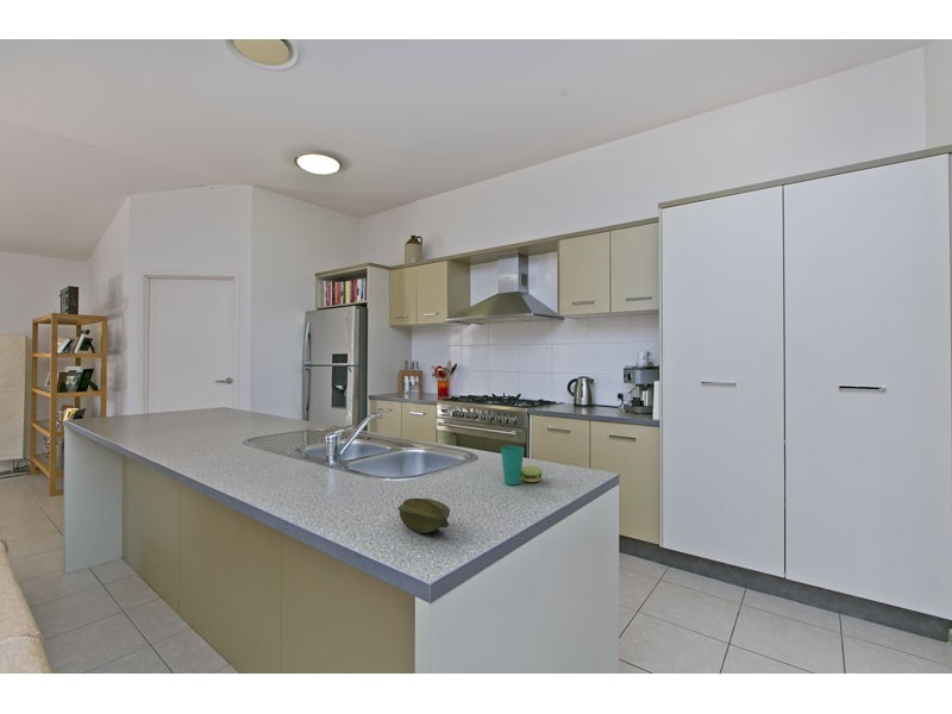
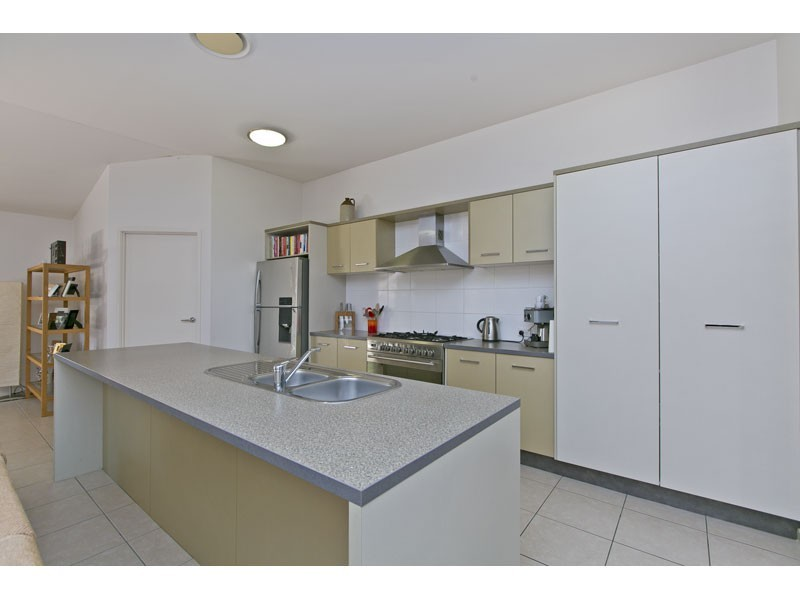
- cup (521, 464)
- fruit (422, 514)
